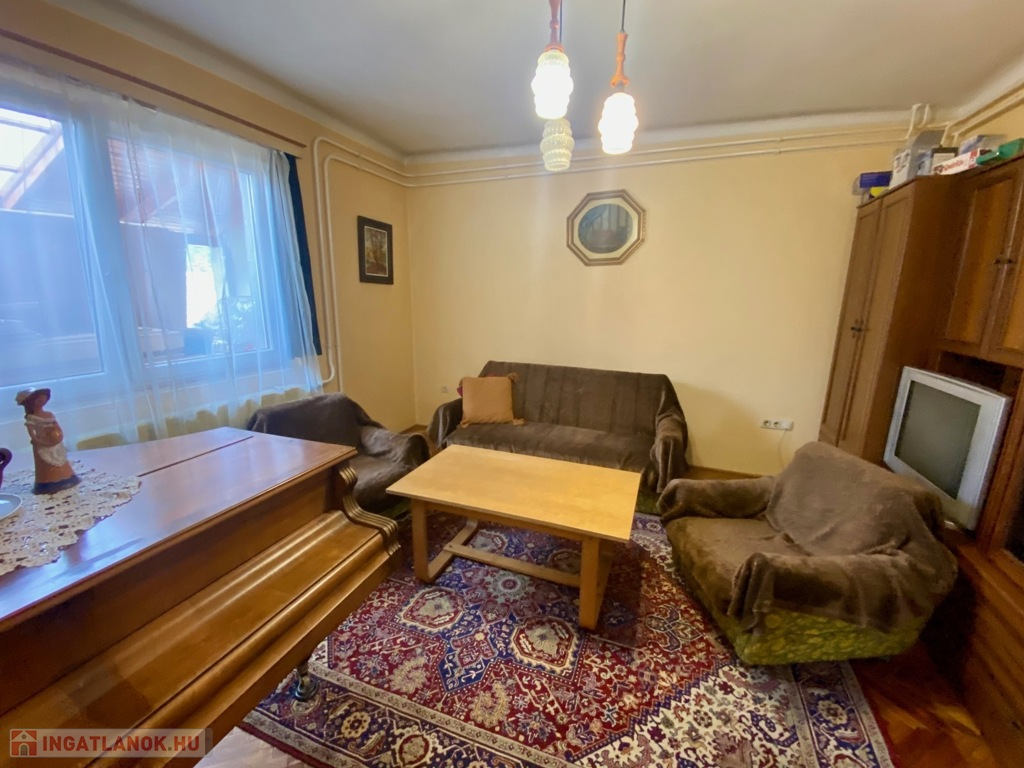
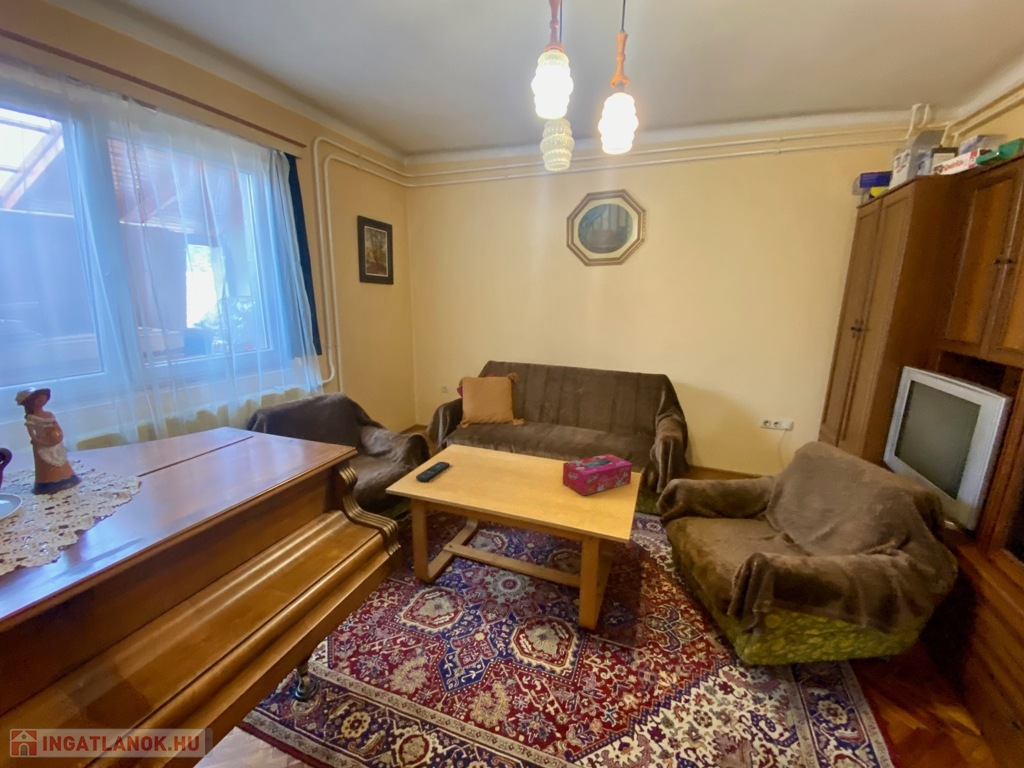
+ tissue box (597, 473)
+ remote control (433, 470)
